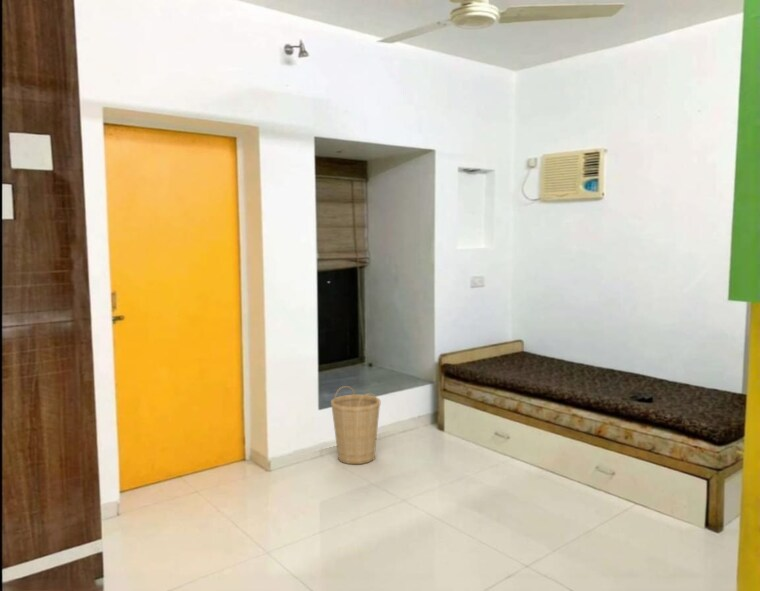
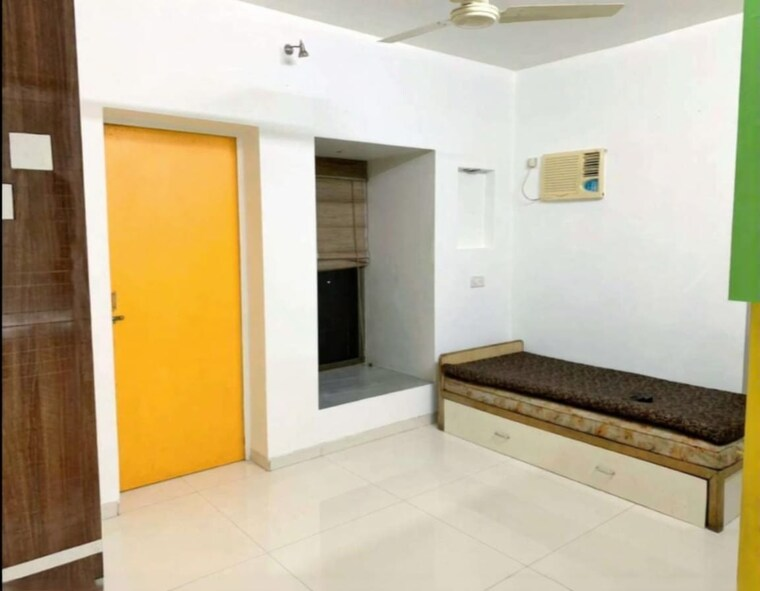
- basket (356, 423)
